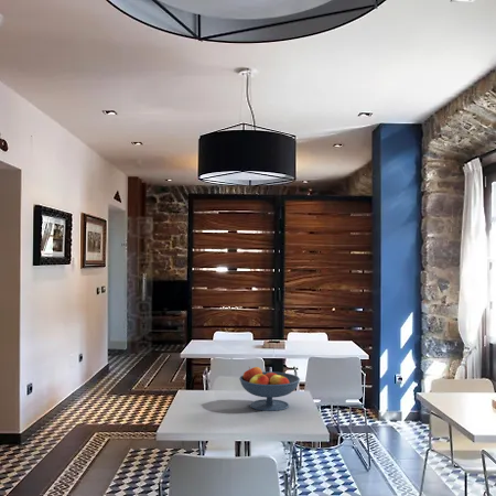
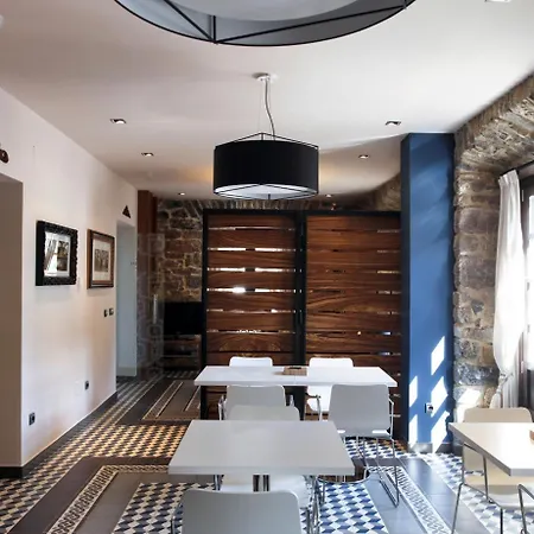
- fruit bowl (269, 387)
